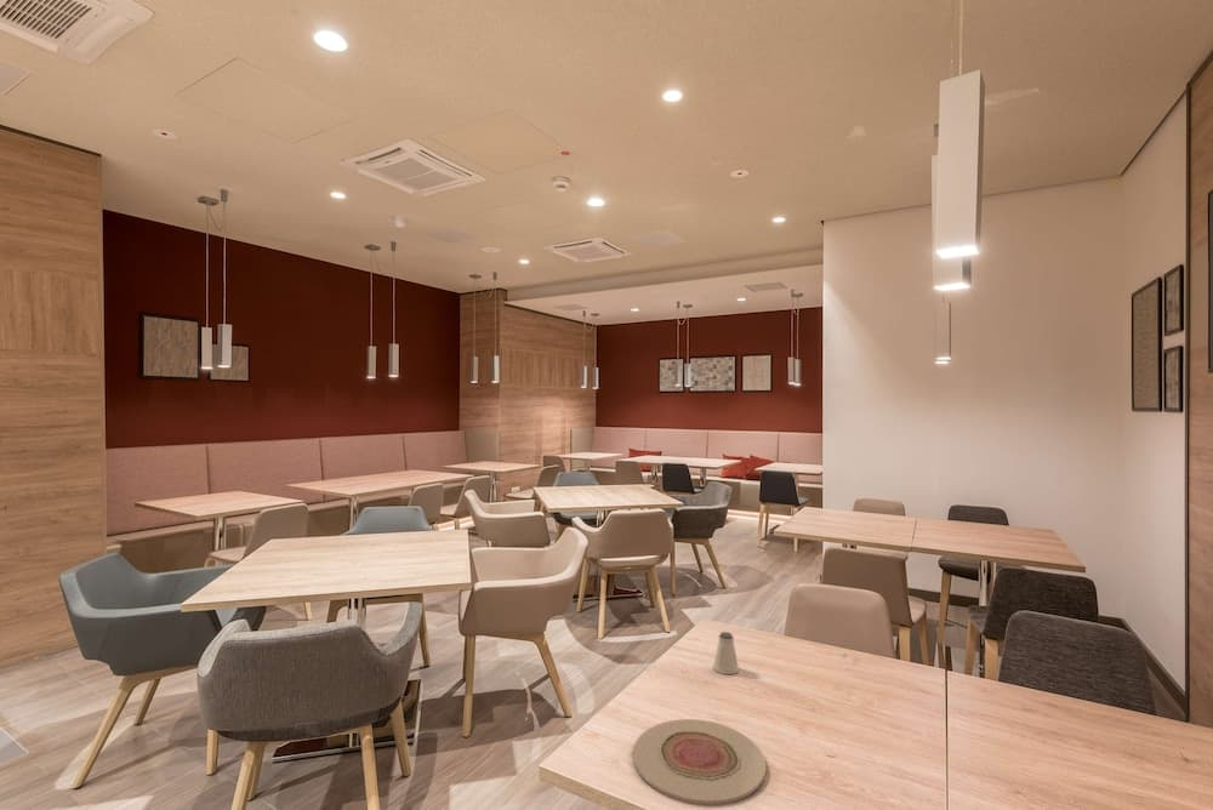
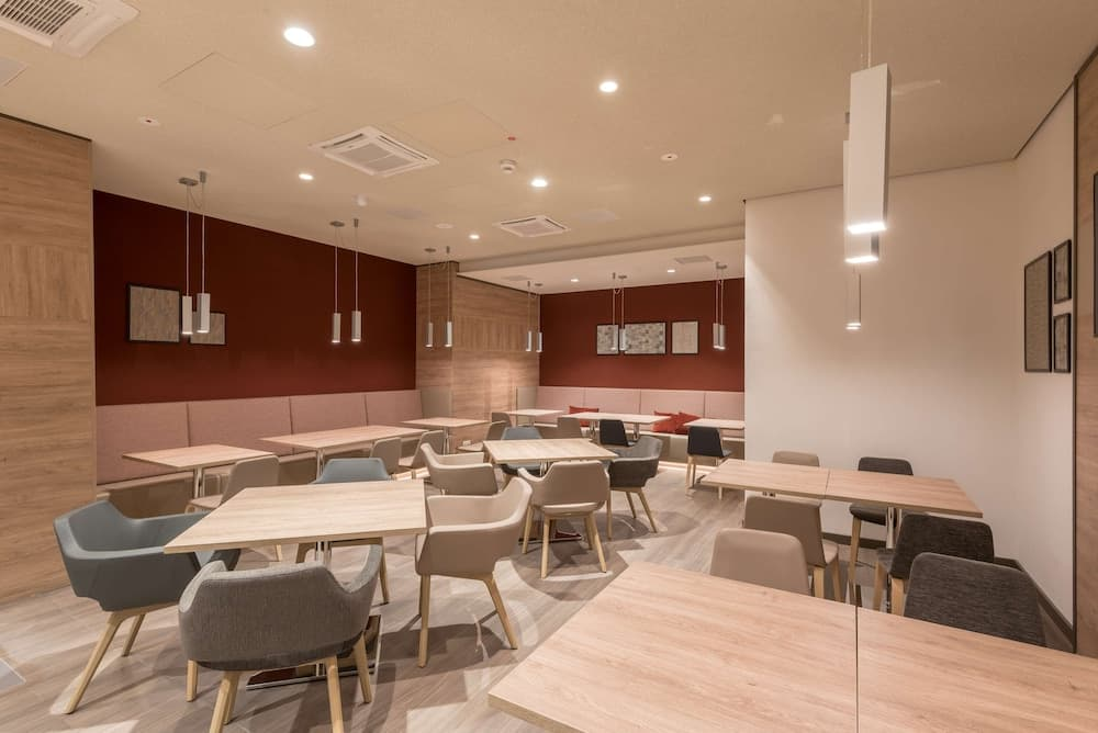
- plate (697, 755)
- saltshaker (725, 651)
